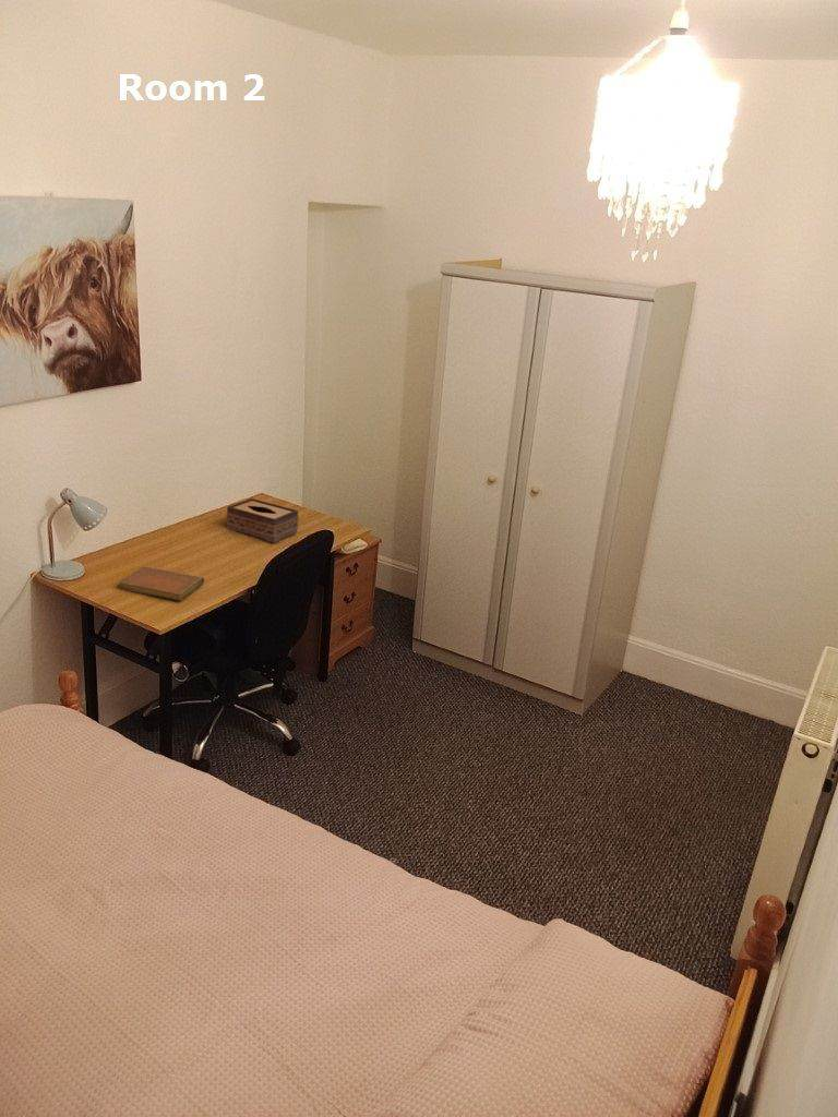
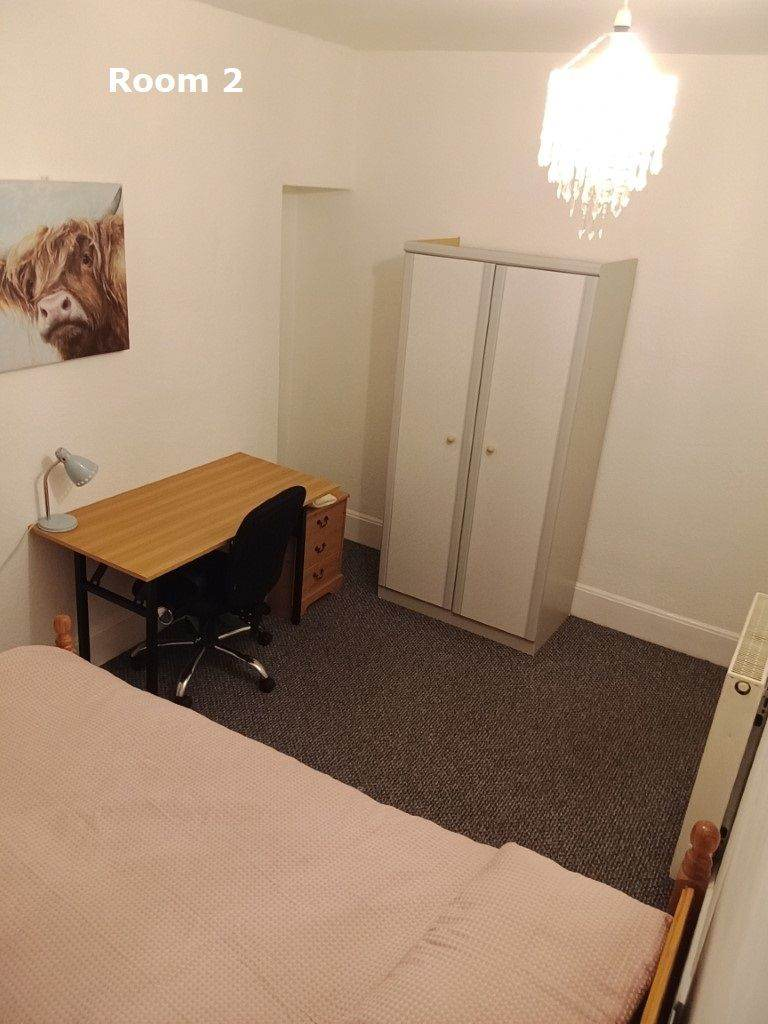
- tissue box (262, 519)
- notebook (161, 582)
